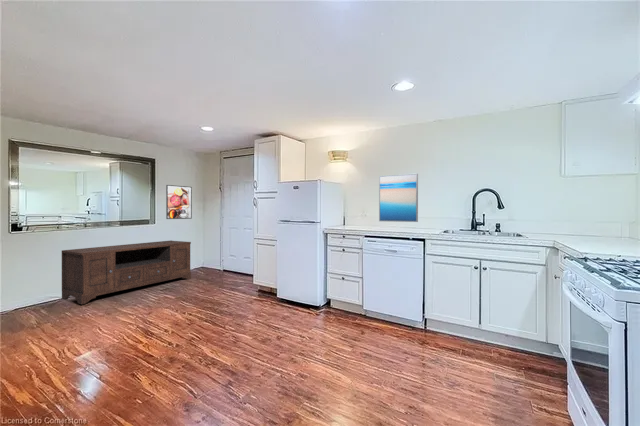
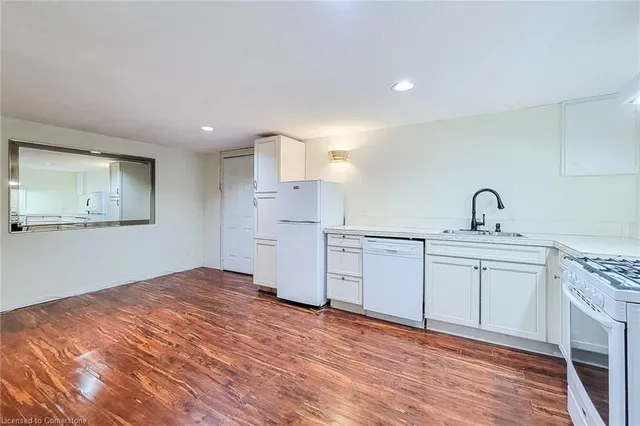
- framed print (179, 202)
- media console (134, 266)
- wall art (397, 198)
